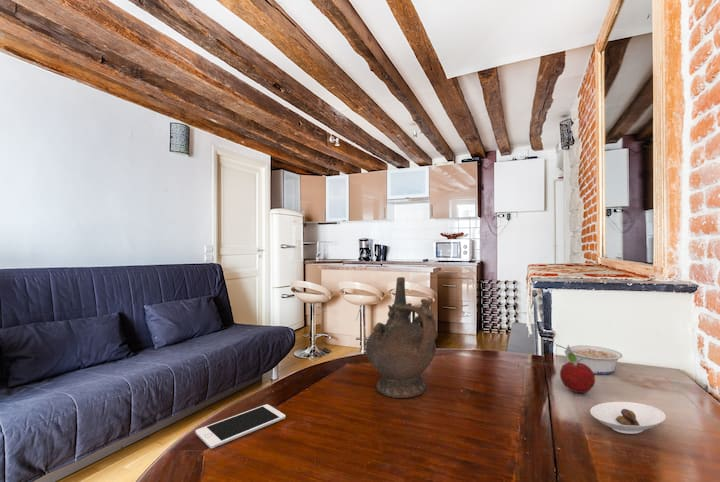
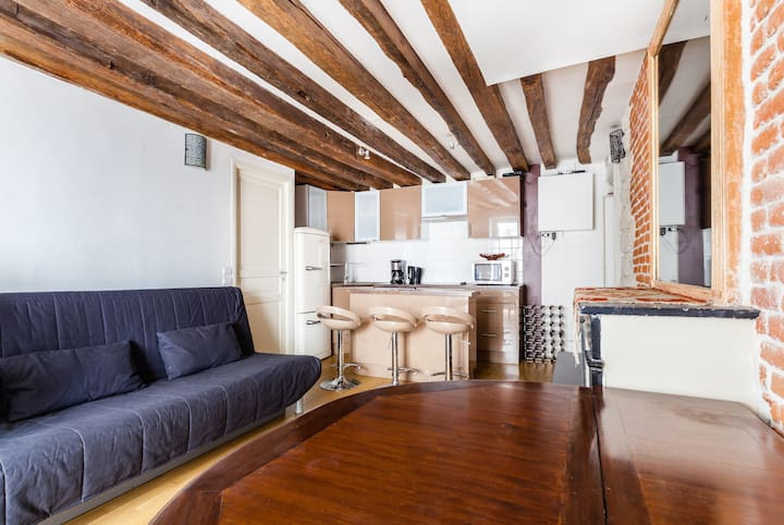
- saucer (627, 418)
- ceremonial vessel (403, 333)
- legume (592, 358)
- cell phone (242, 423)
- fruit (573, 369)
